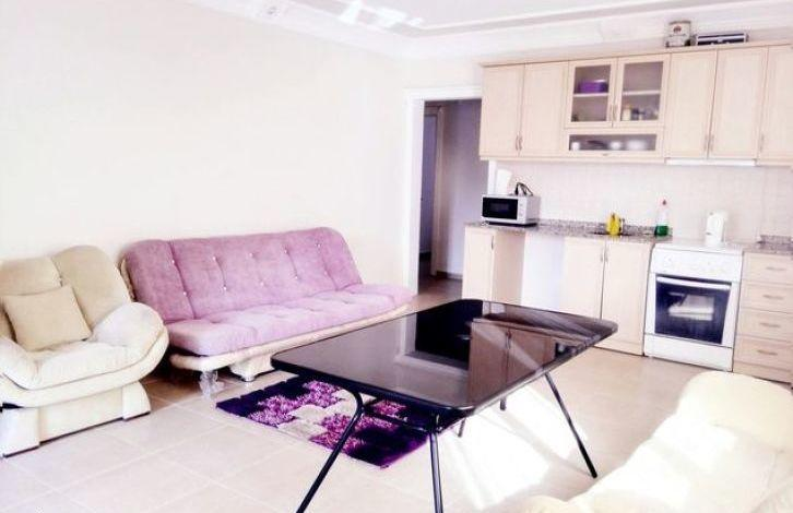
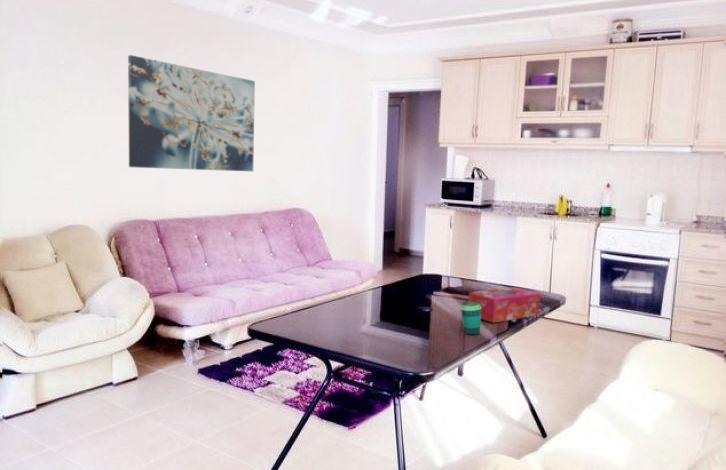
+ wall art (197, 120)
+ tissue box (504, 304)
+ cup (470, 318)
